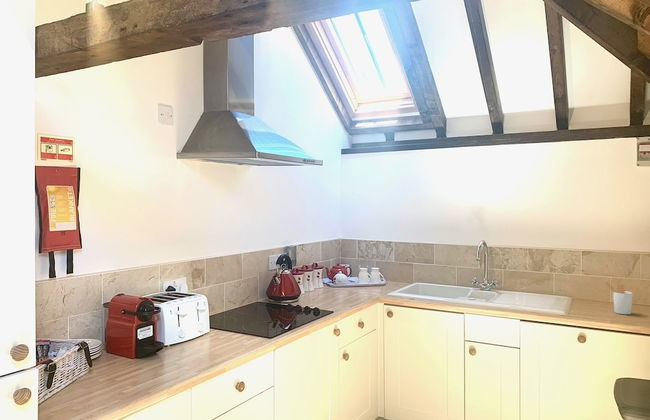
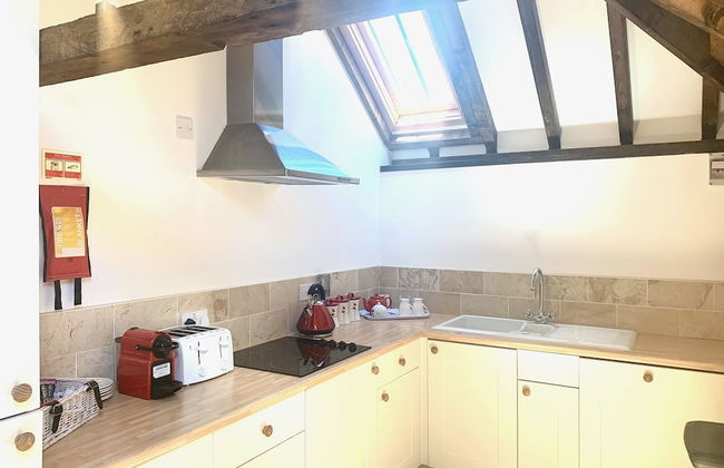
- utensil holder (617, 296)
